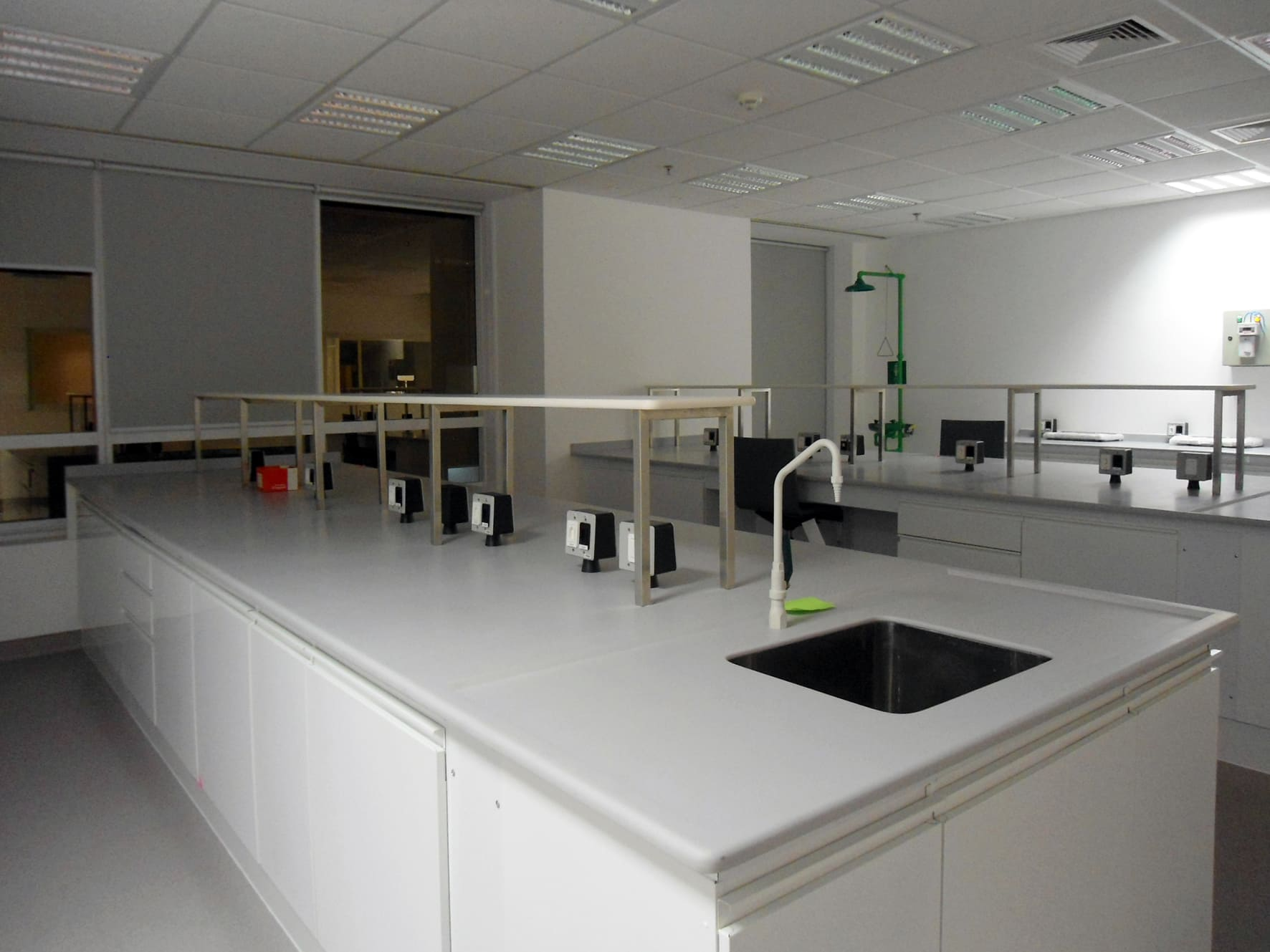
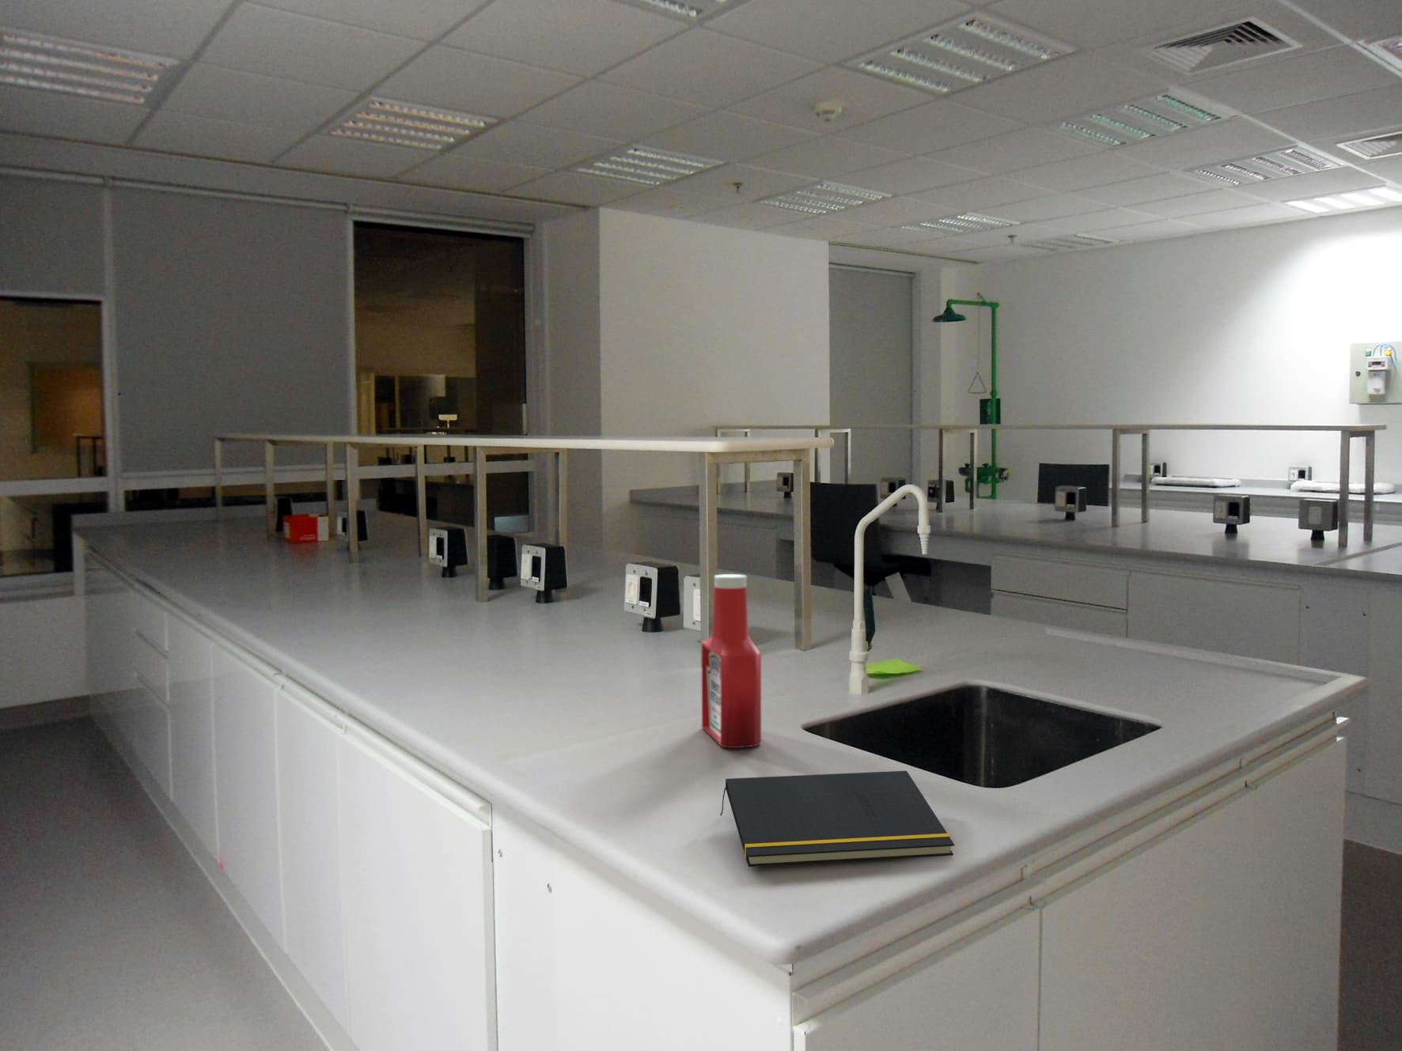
+ notepad (833, 815)
+ soap bottle (731, 656)
